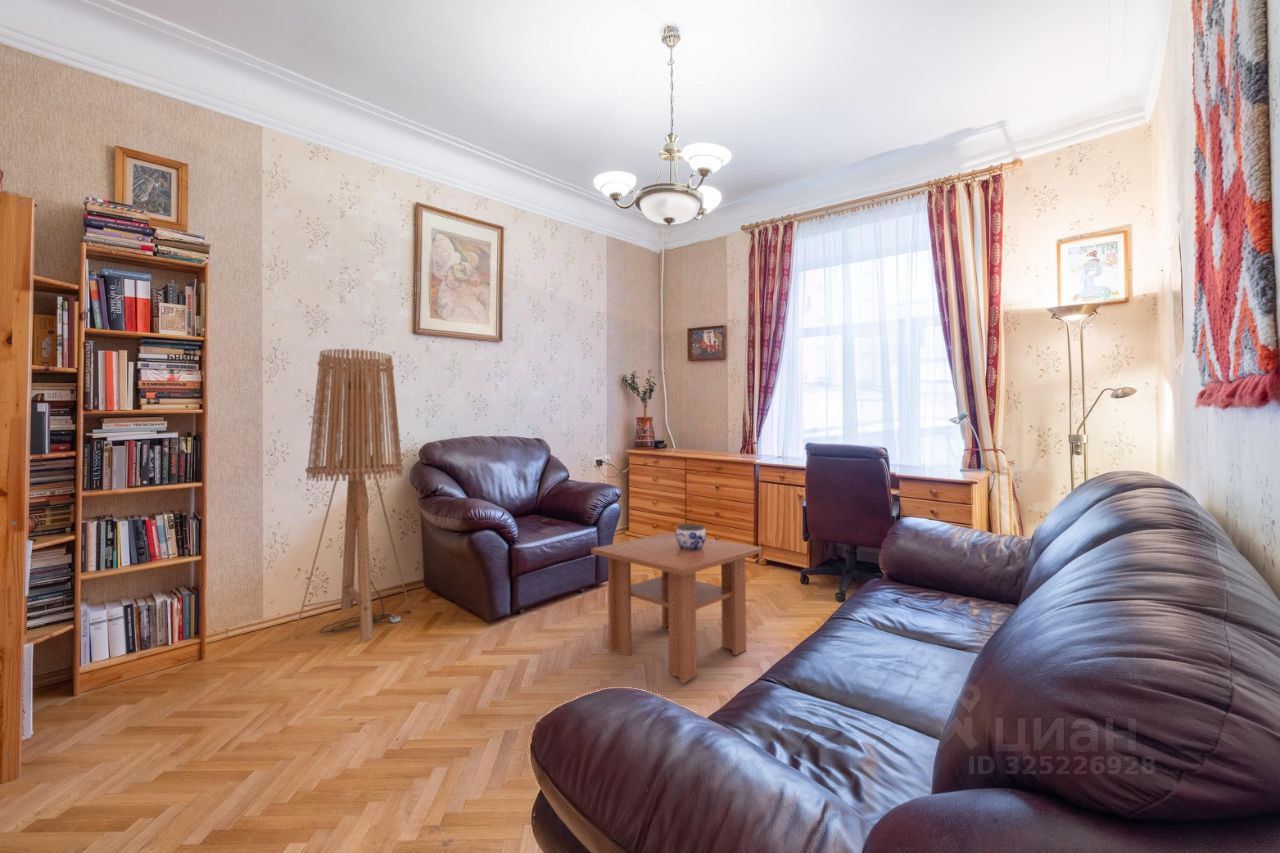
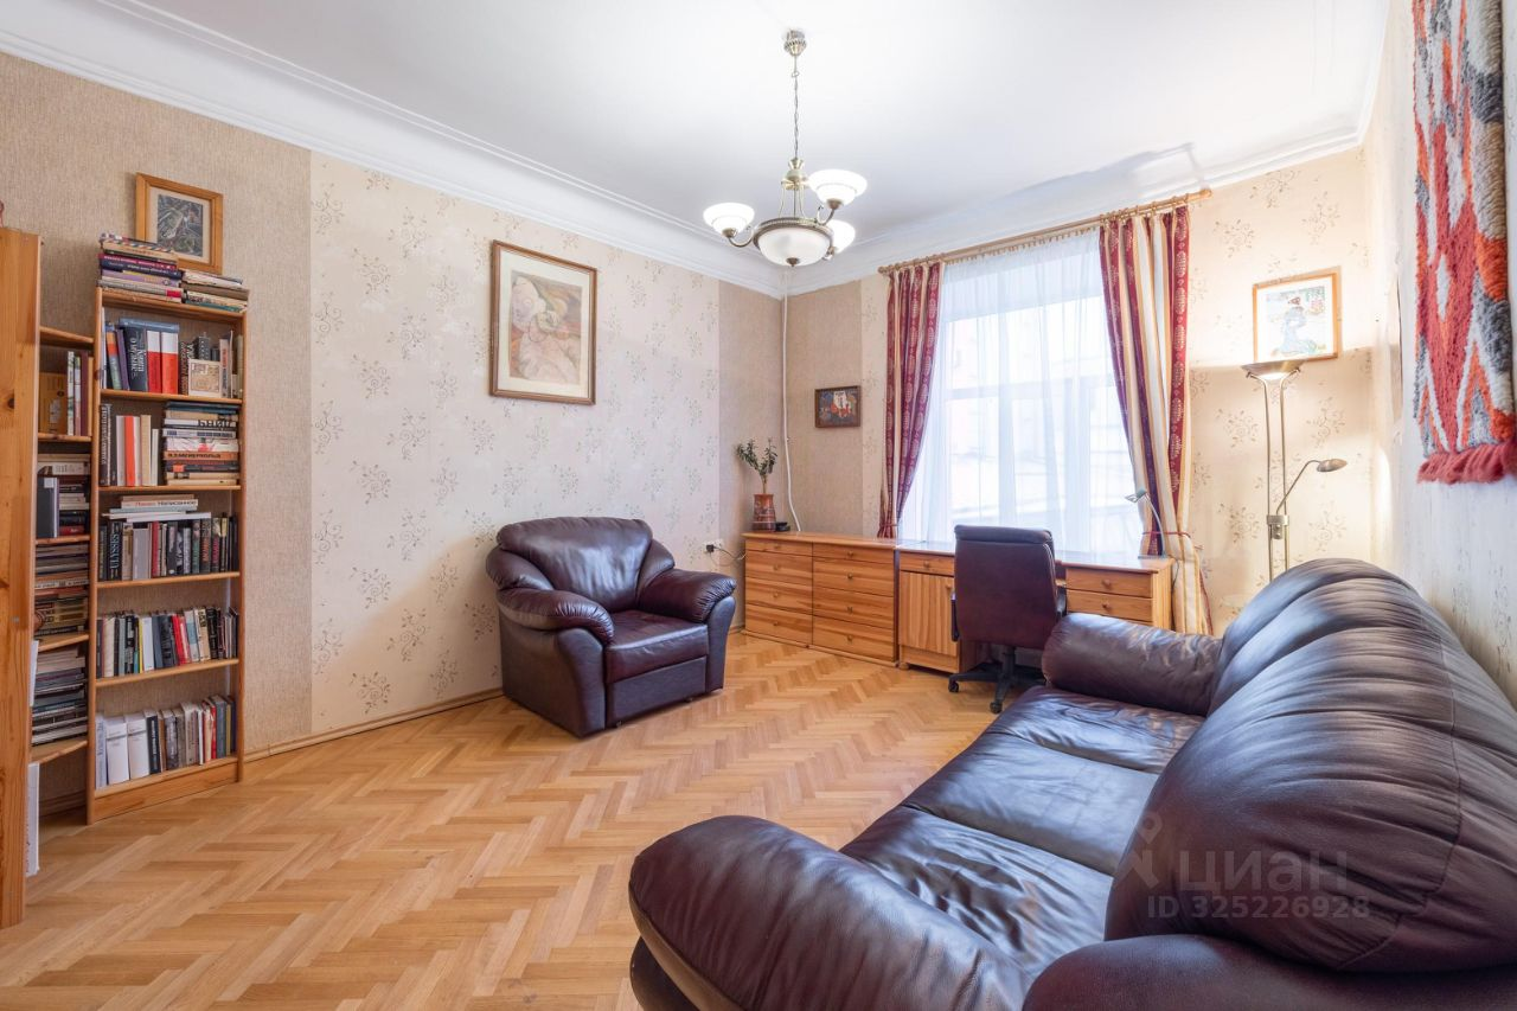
- coffee table (677, 599)
- floor lamp (356, 488)
- jar (690, 536)
